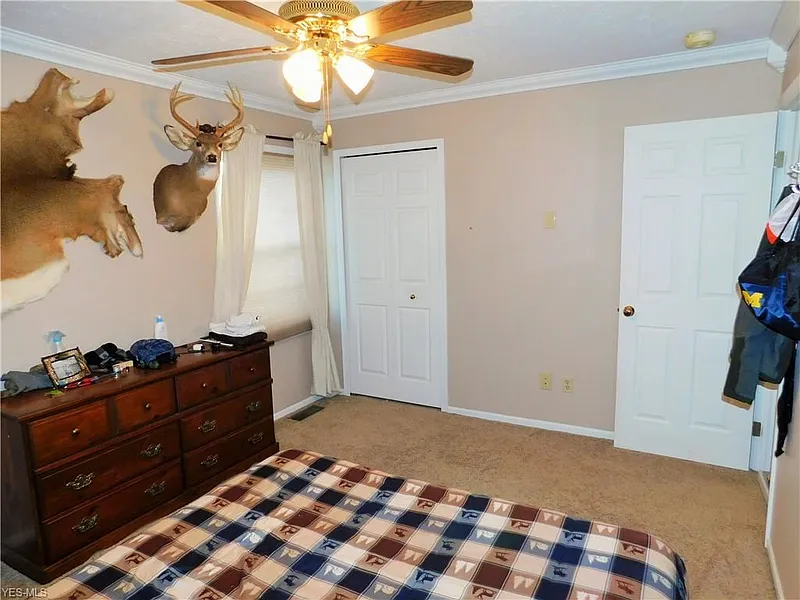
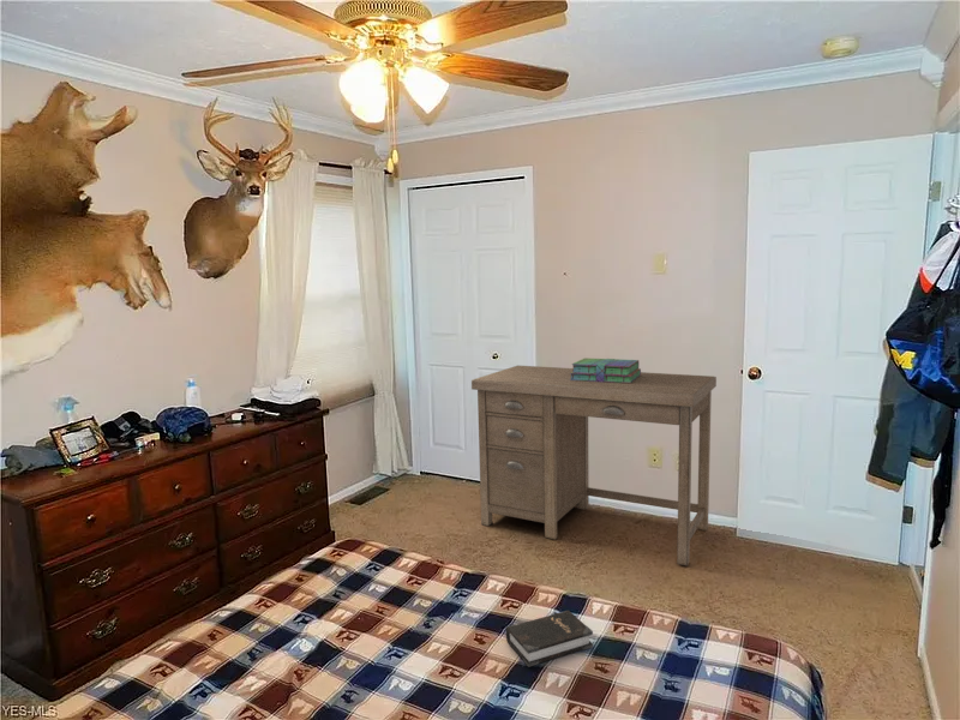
+ stack of books (605, 368)
+ hardback book (548, 636)
+ desk (587, 452)
